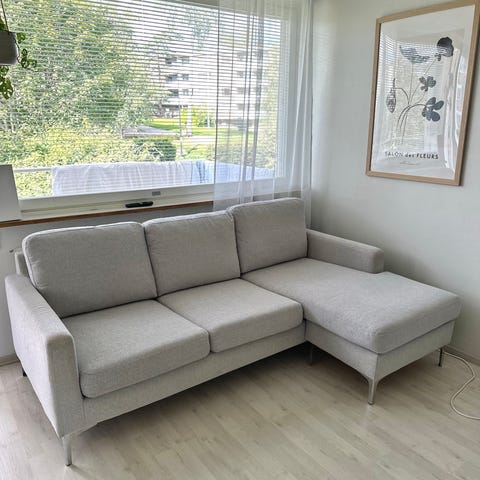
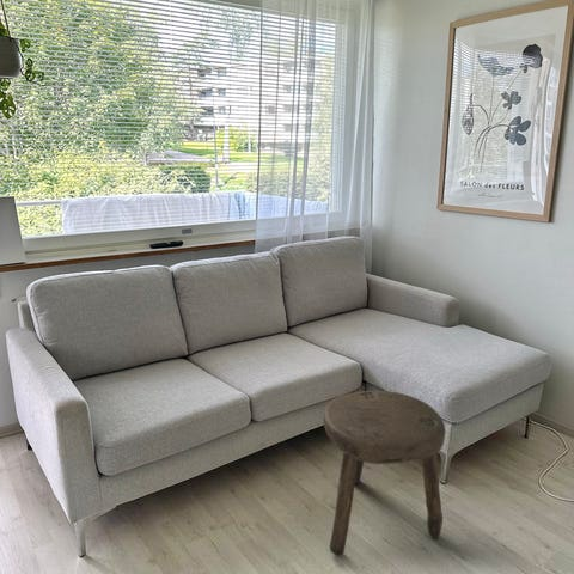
+ stool (377, 463)
